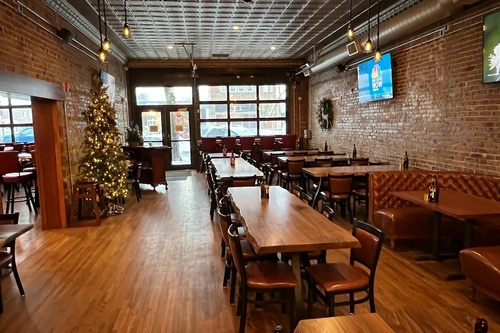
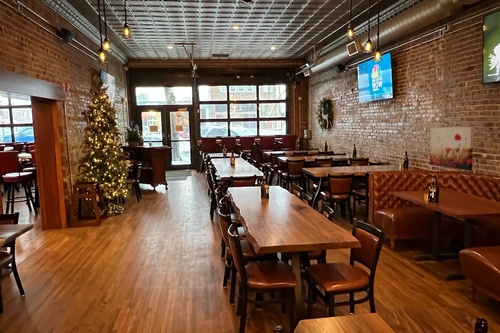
+ wall art (449, 147)
